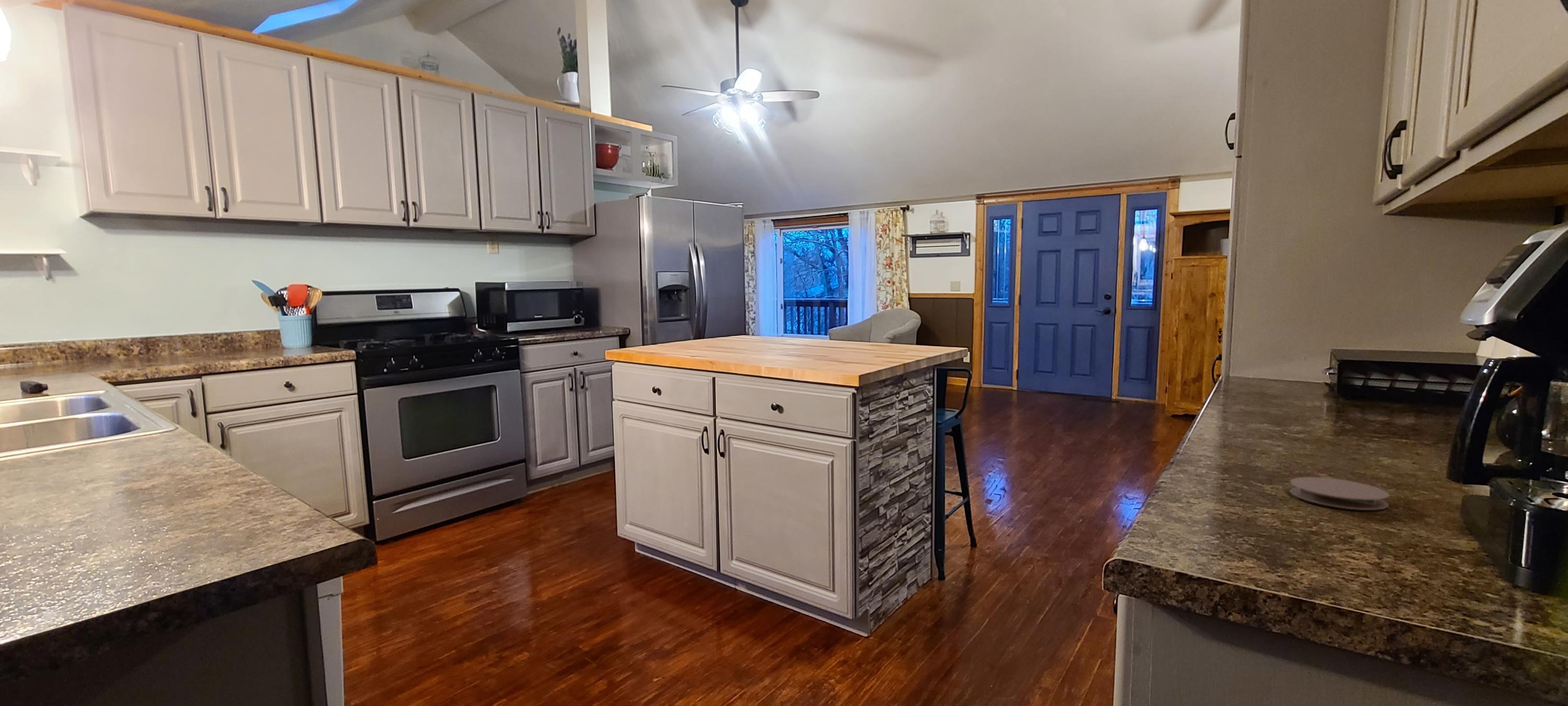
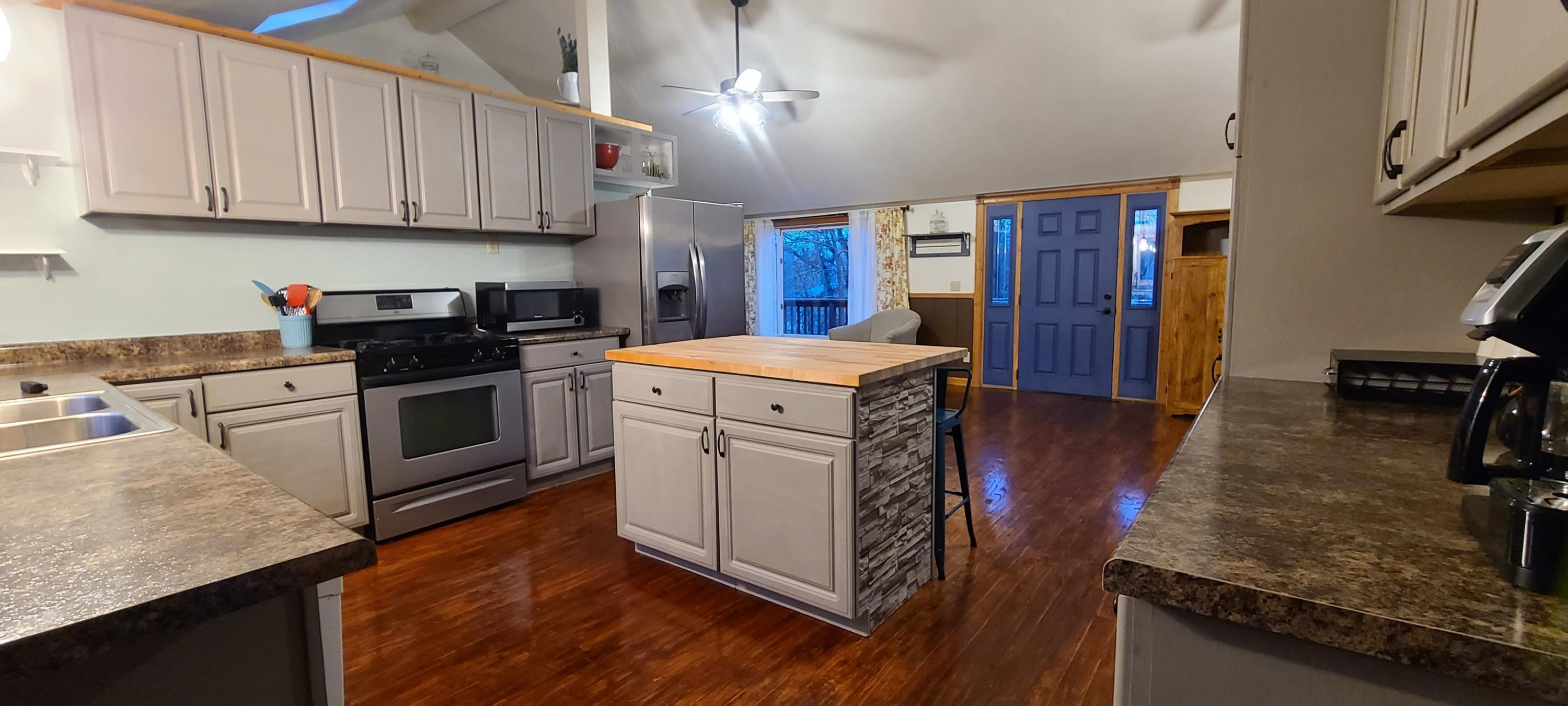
- coaster (1338, 492)
